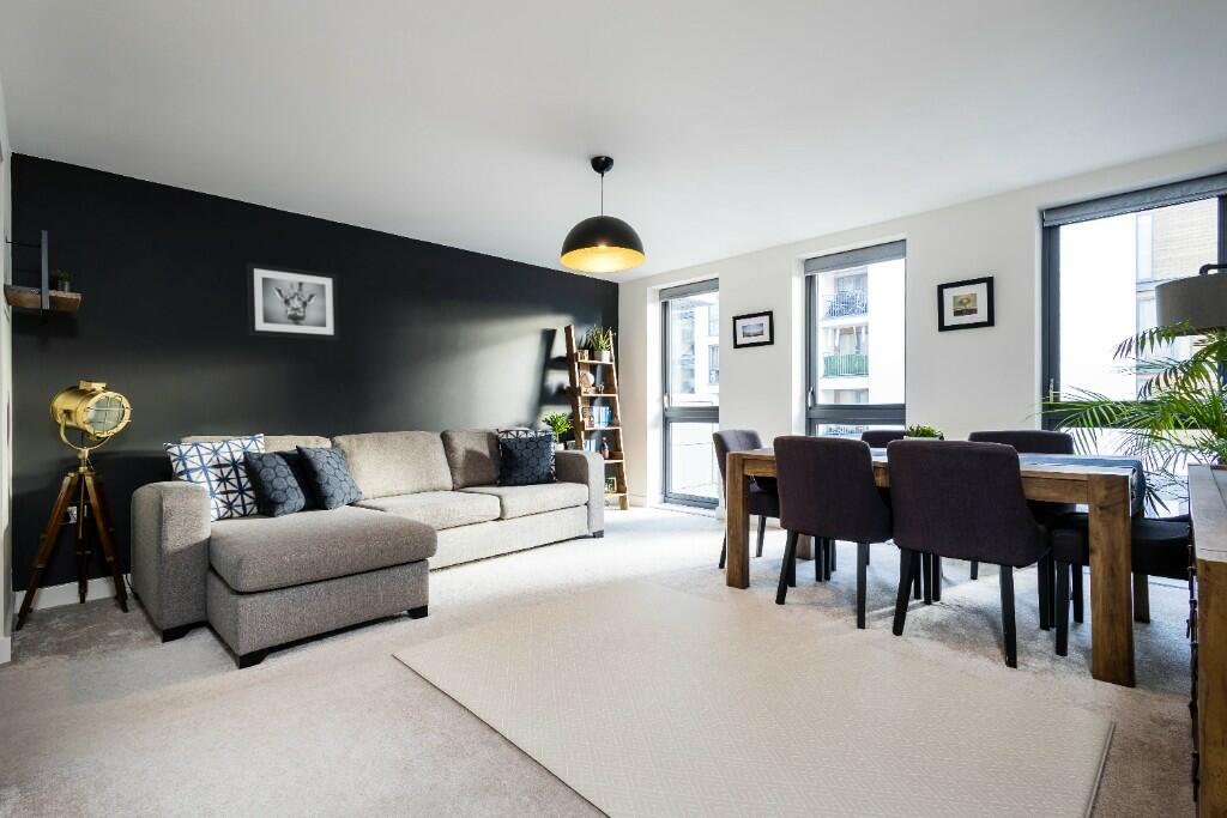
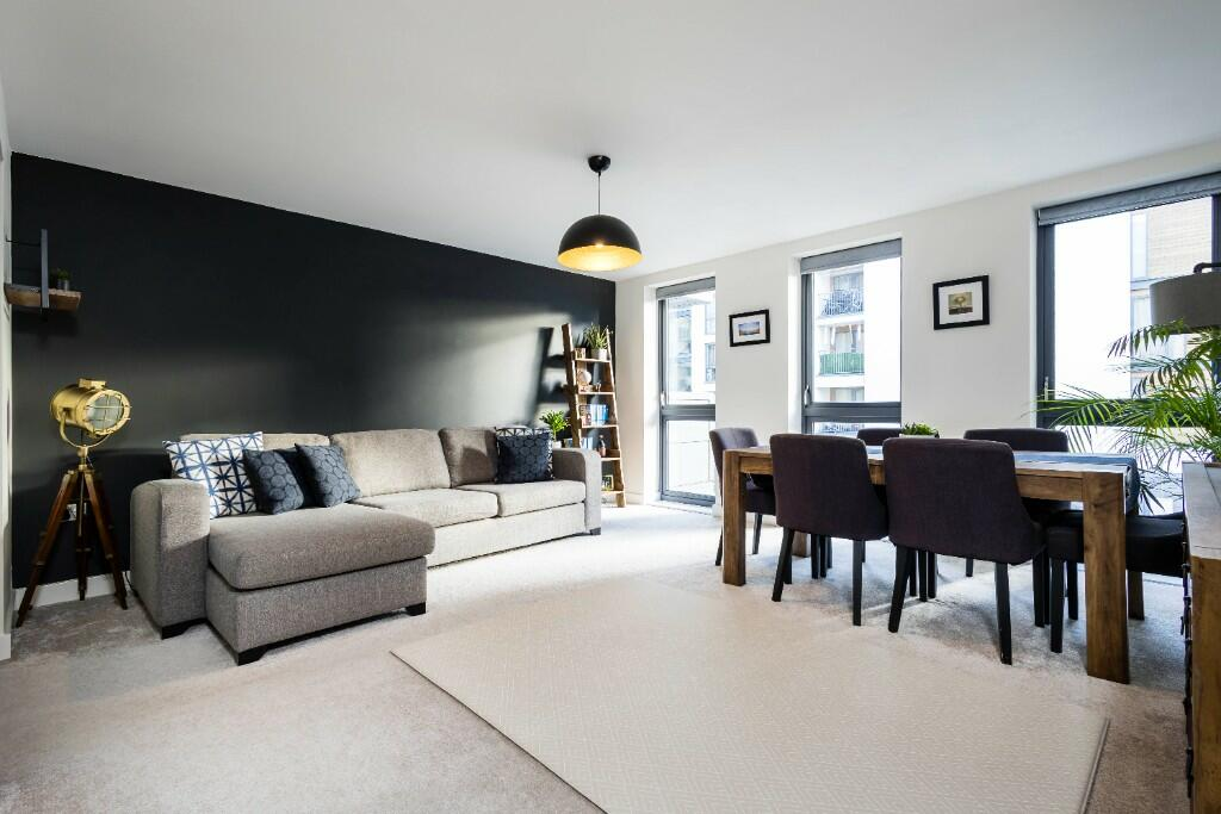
- wall art (295, 303)
